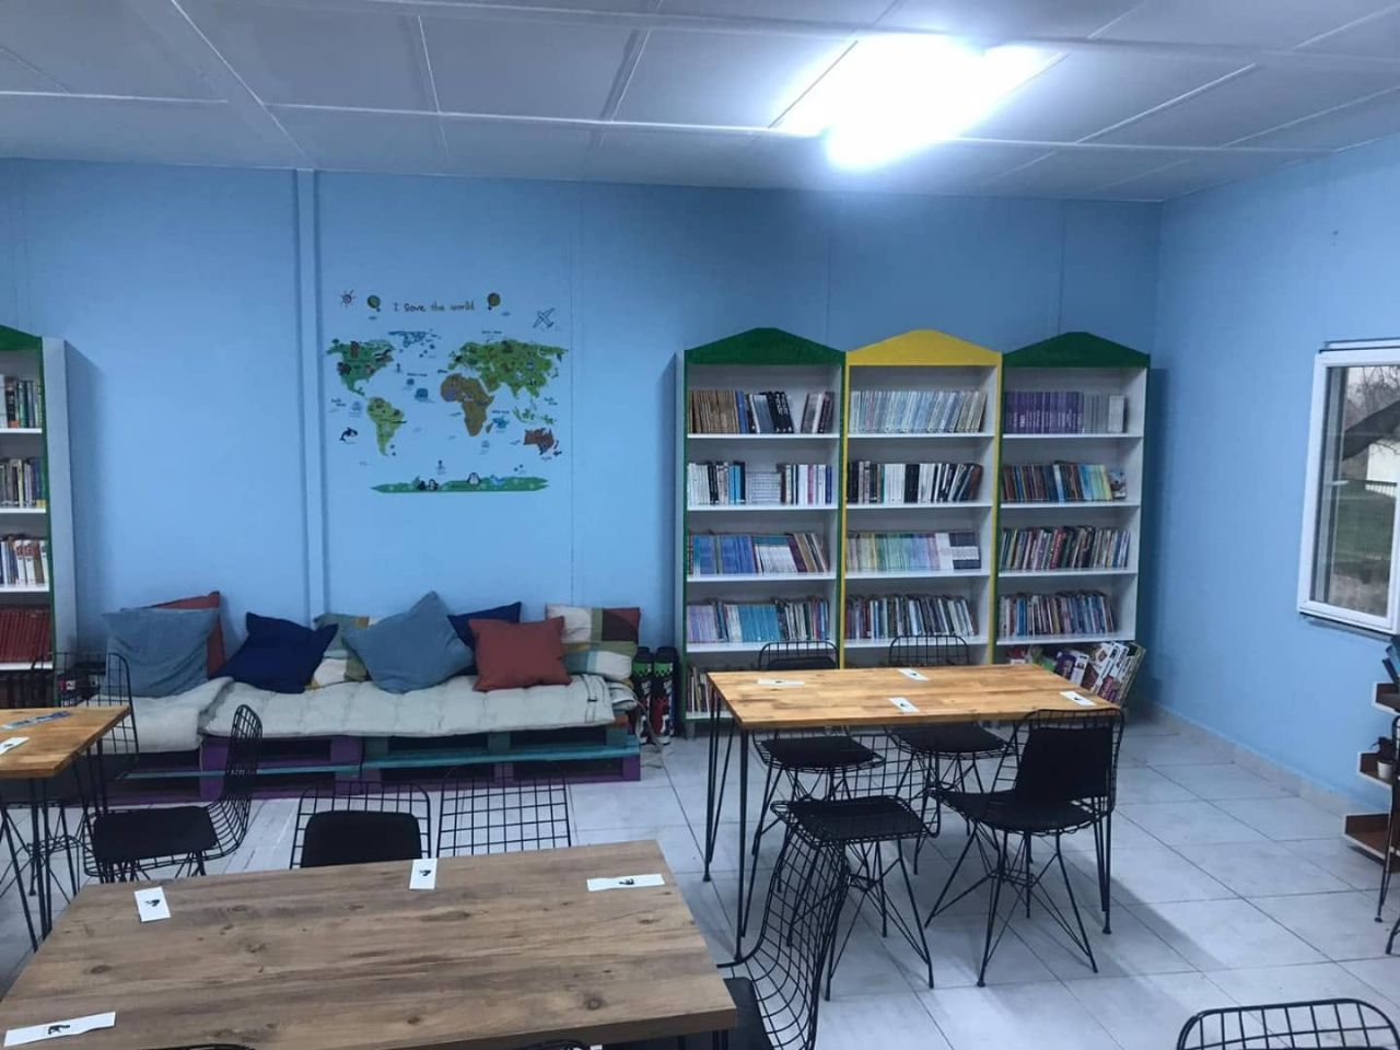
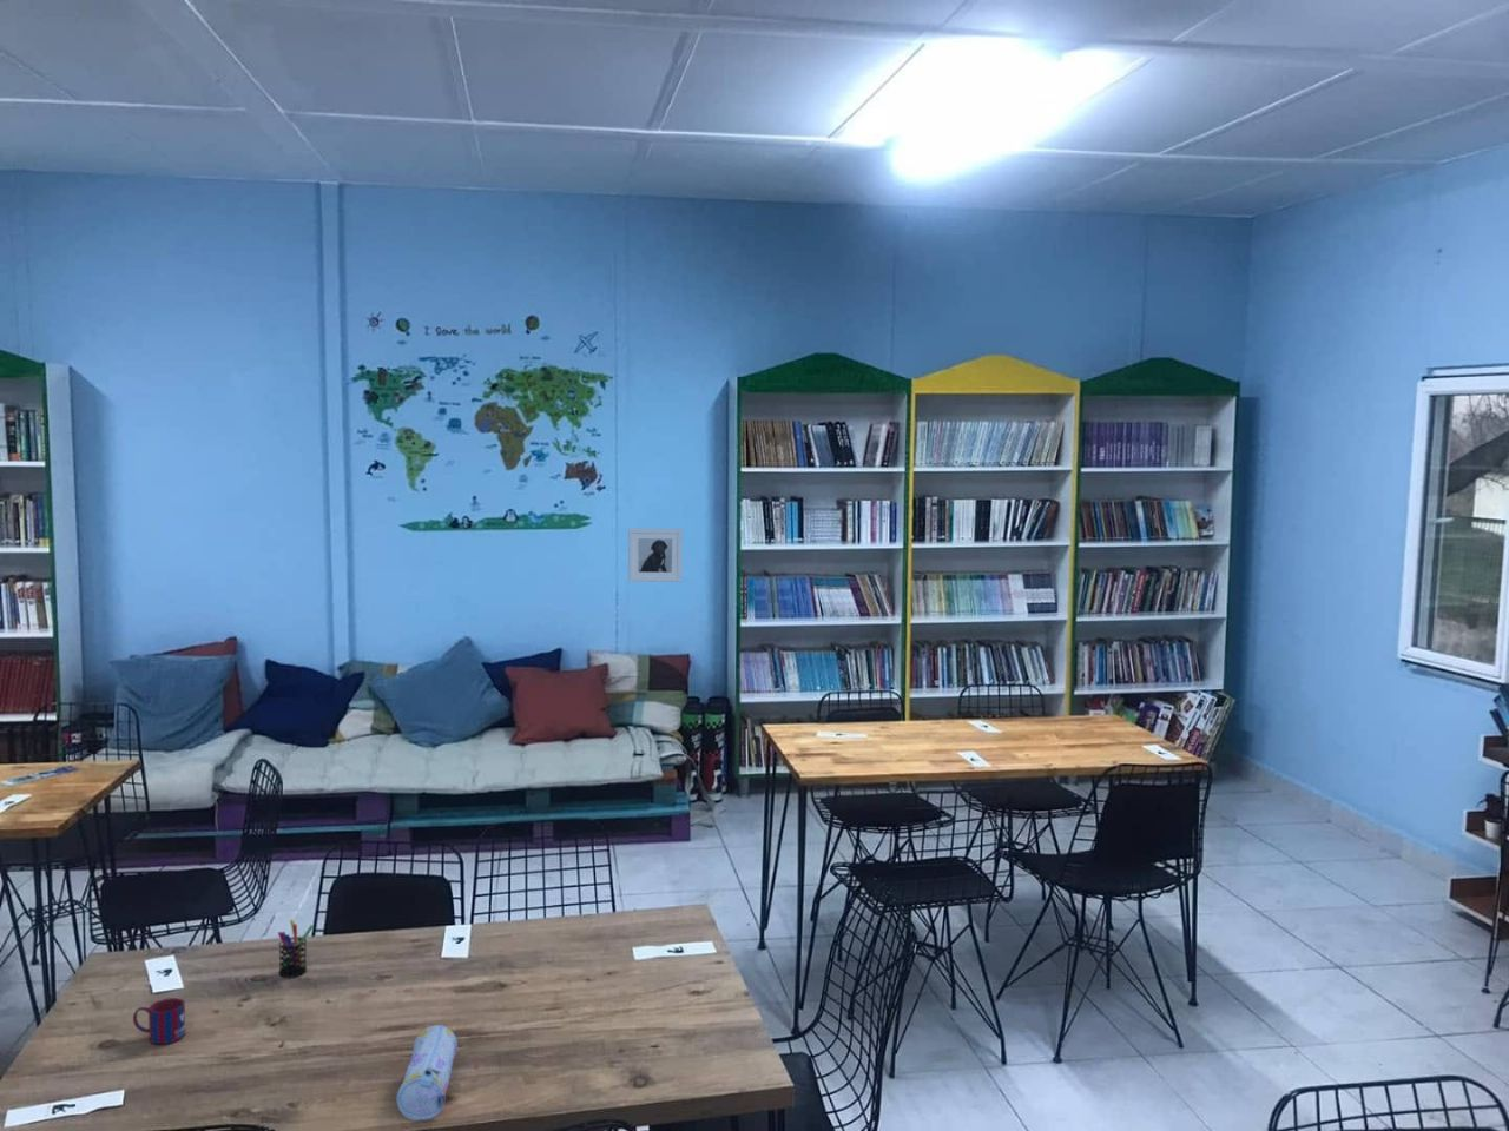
+ mug (159, 1021)
+ pencil case (428, 1069)
+ pen holder (296, 944)
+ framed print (655, 555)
